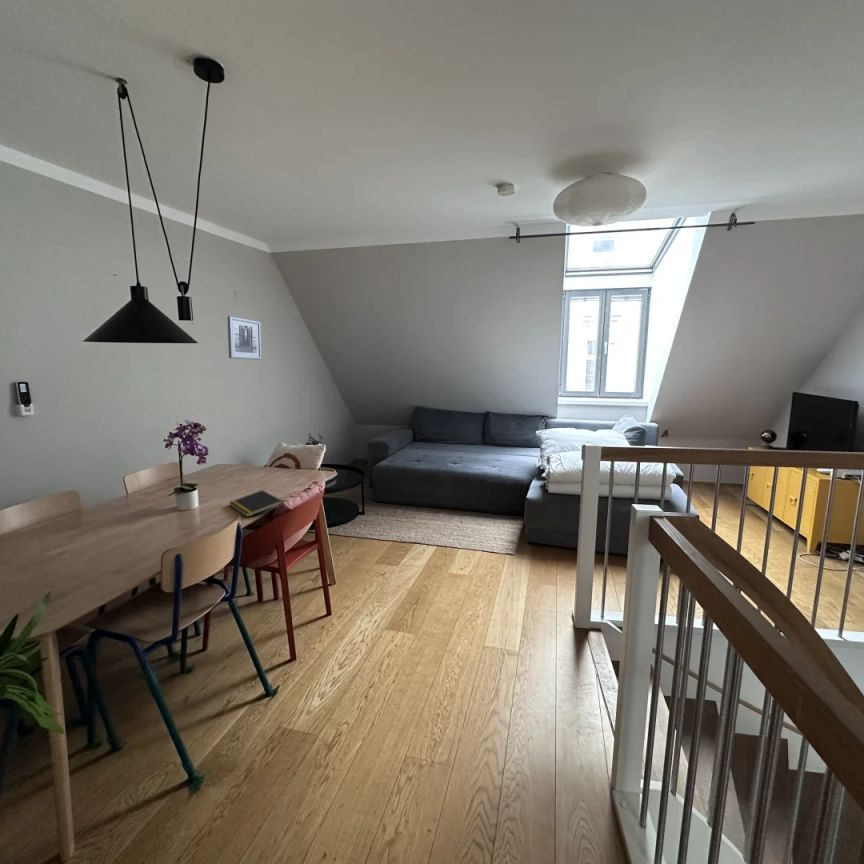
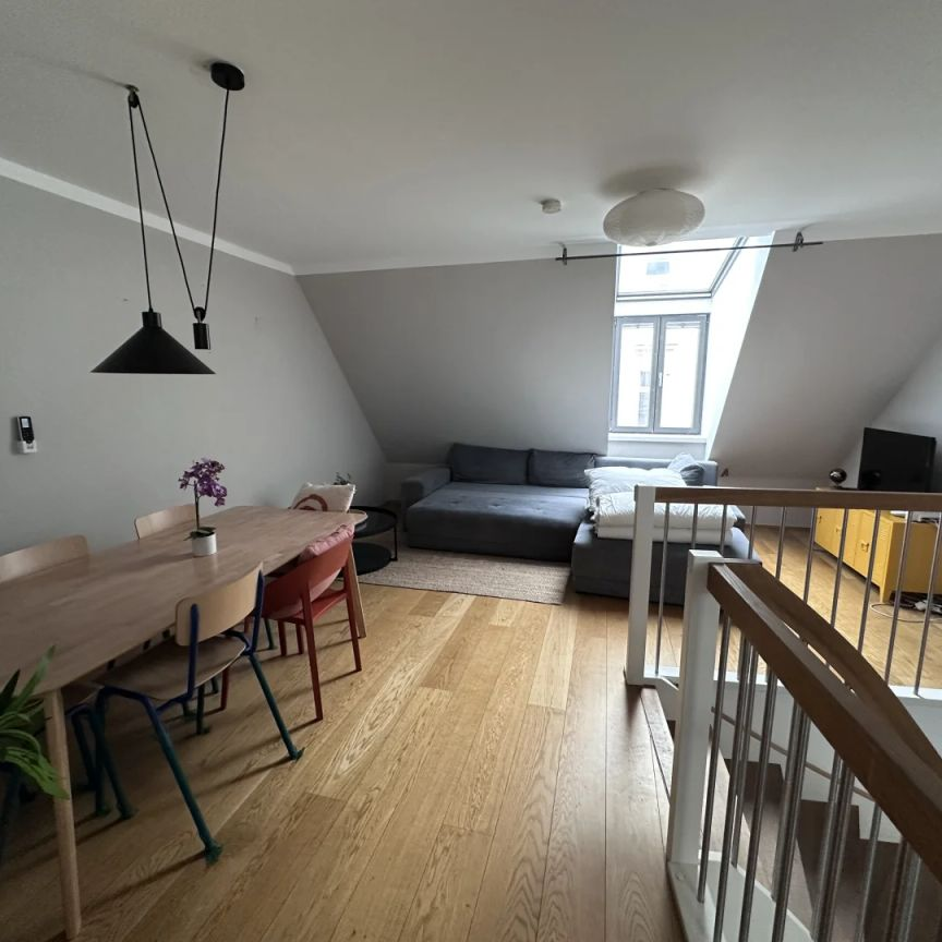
- notepad (255, 502)
- wall art (245, 339)
